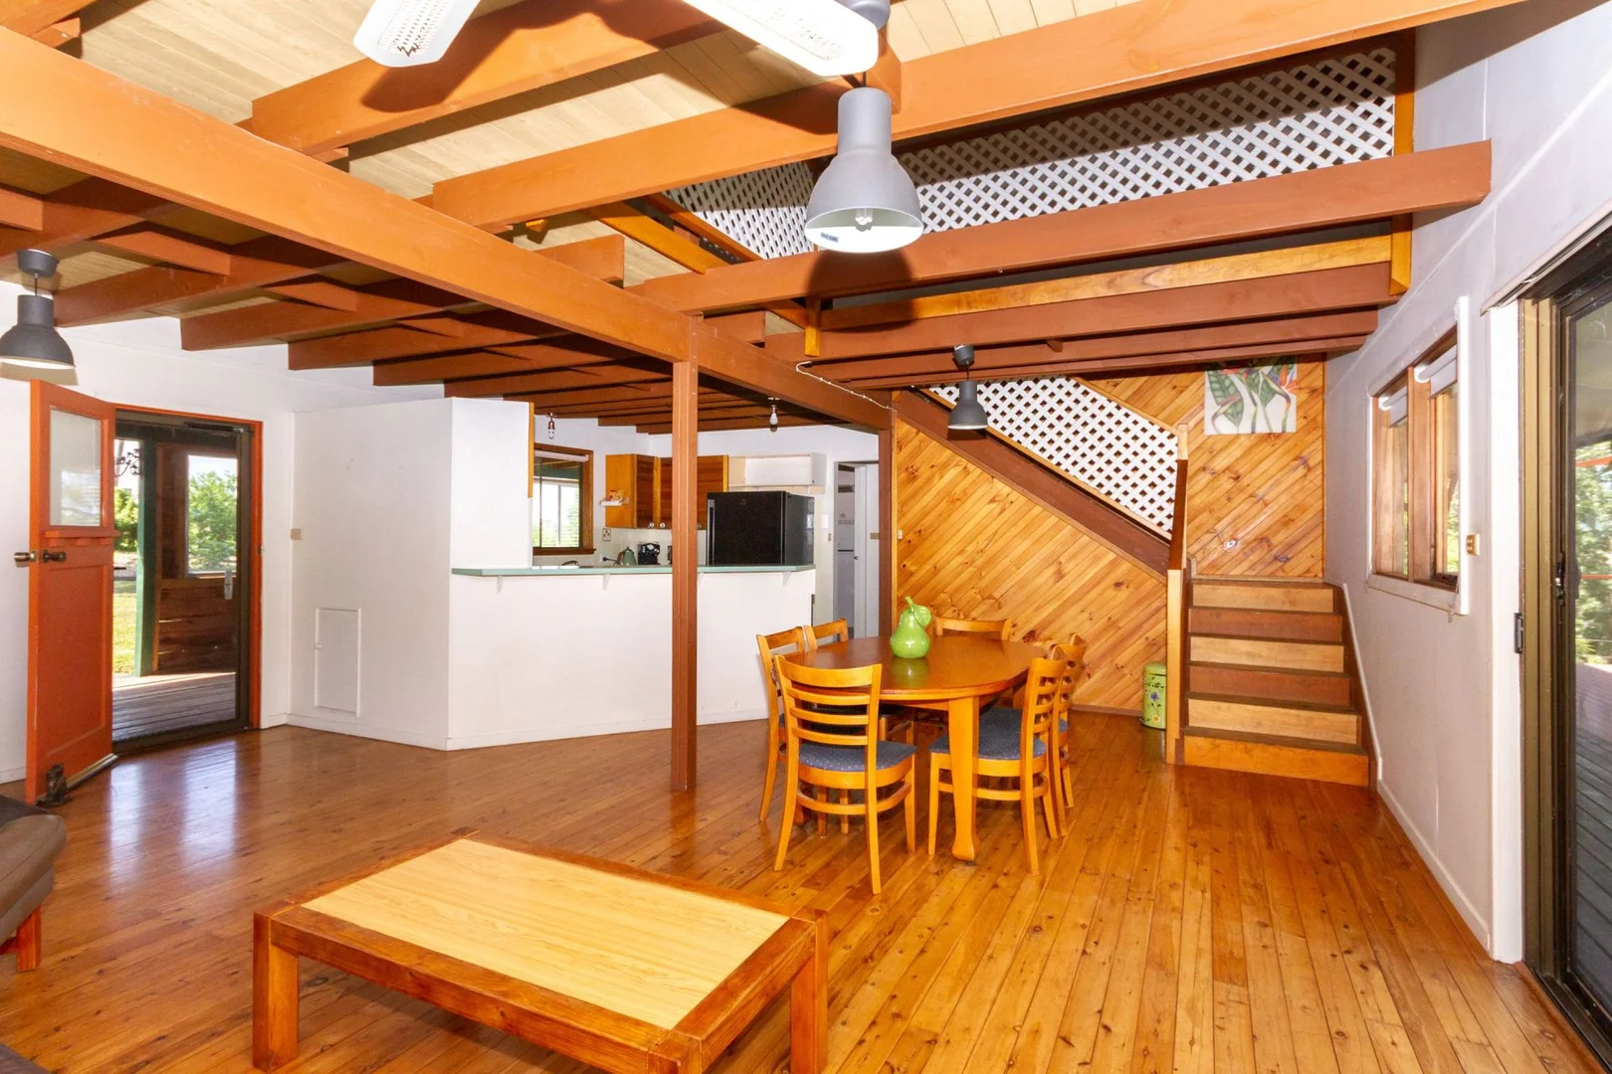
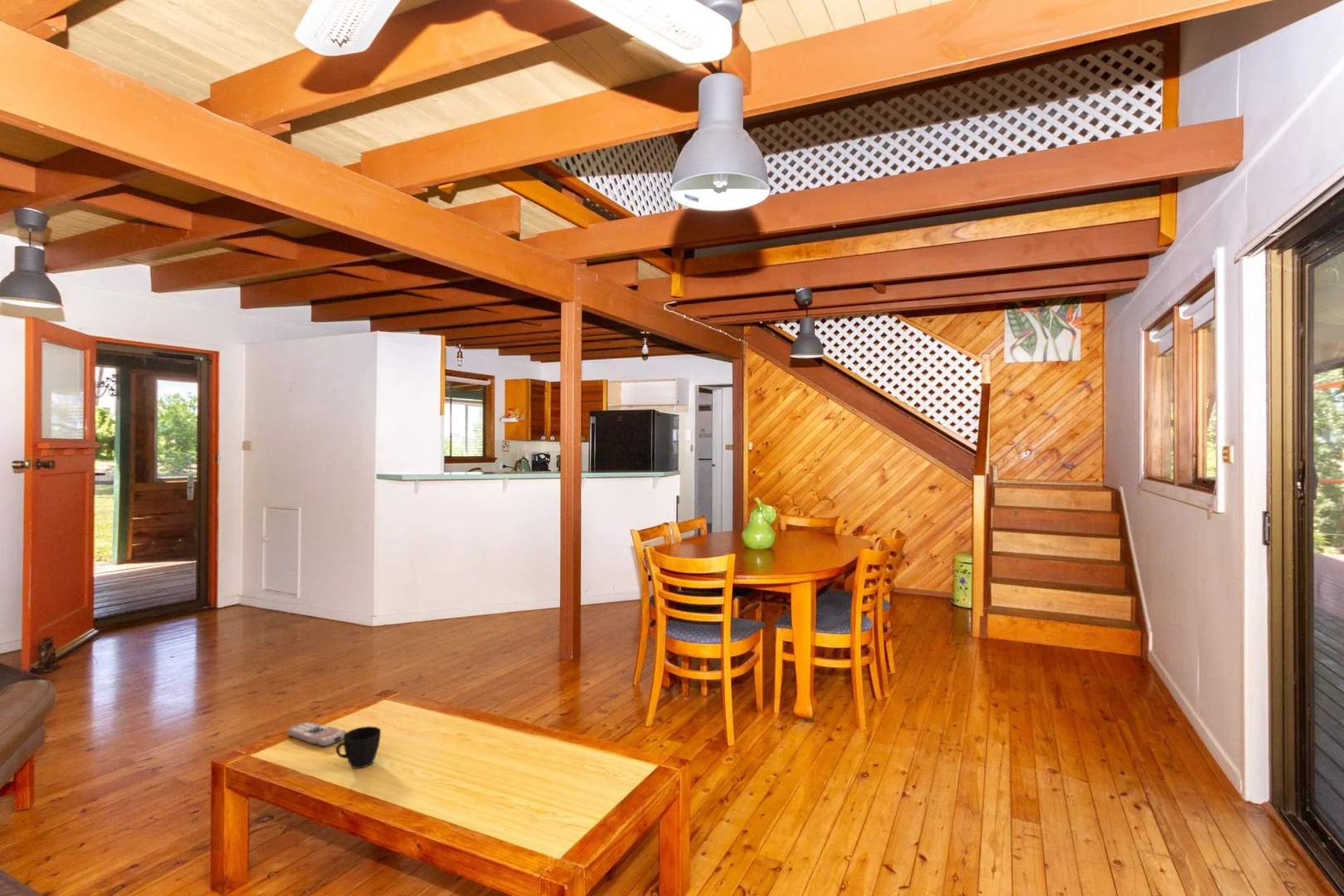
+ cup (359, 748)
+ remote control (315, 733)
